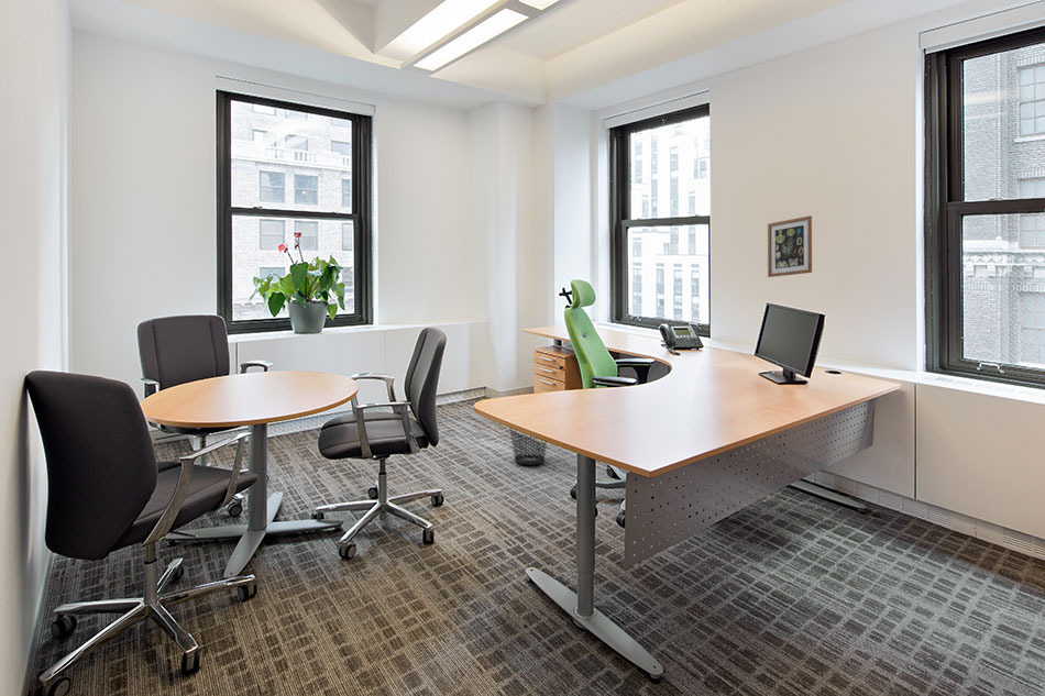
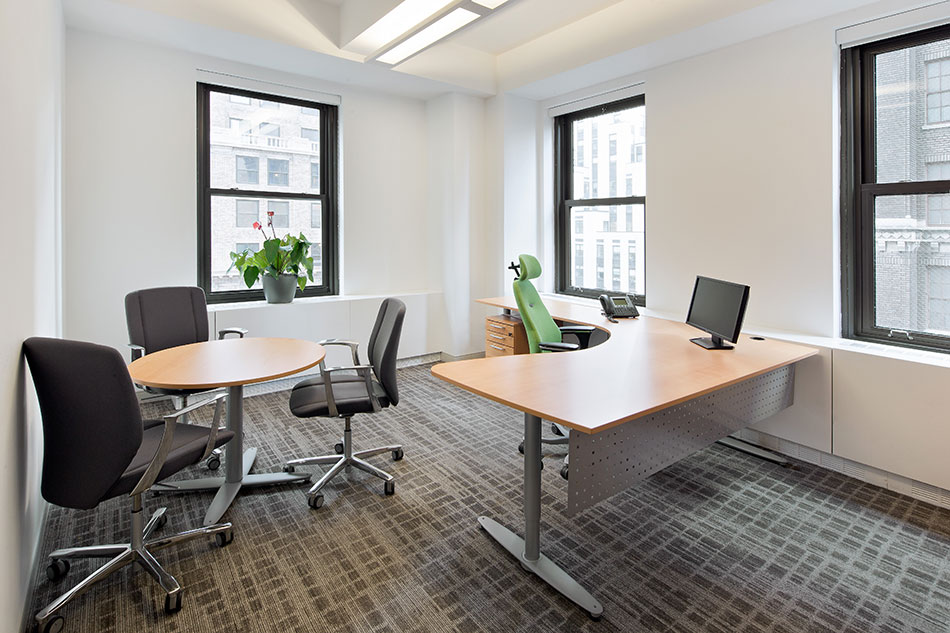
- wall art (789, 247)
- wastebasket (529, 441)
